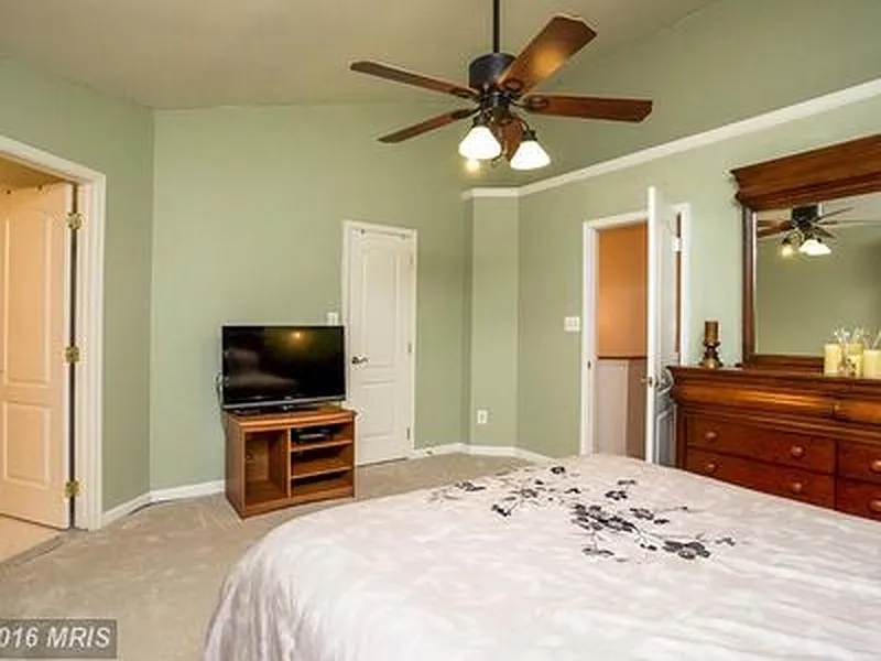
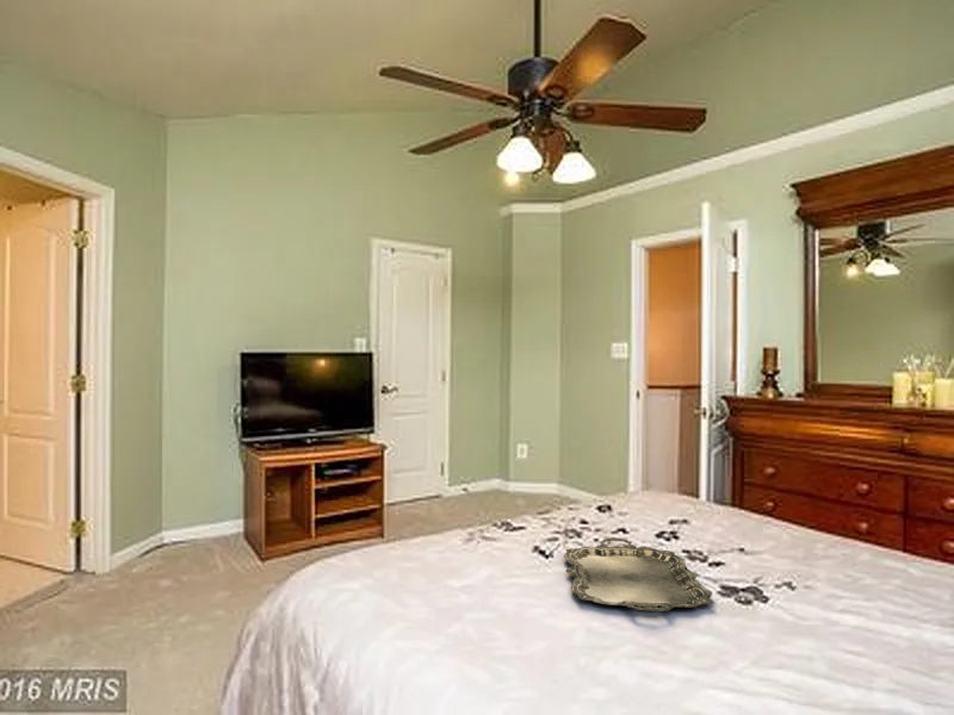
+ serving tray (631, 573)
